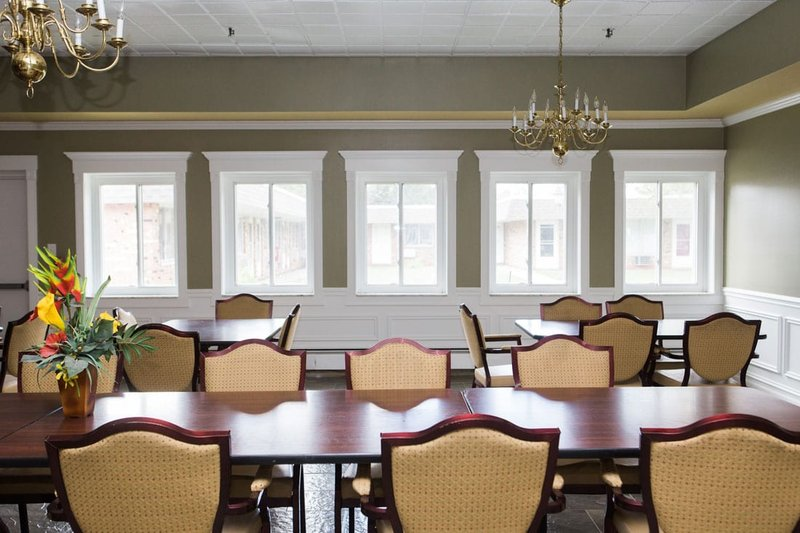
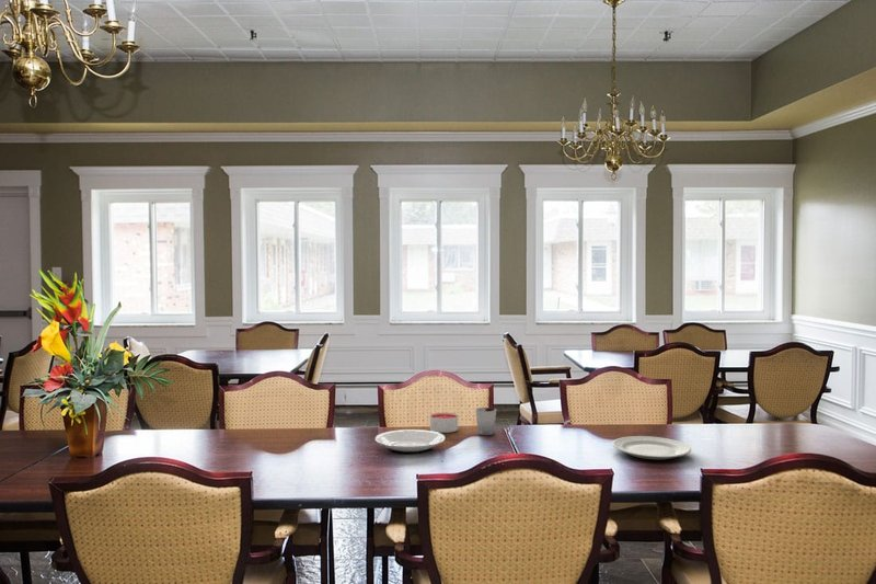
+ plate (410, 443)
+ cup (485, 420)
+ chinaware (650, 448)
+ candle (443, 422)
